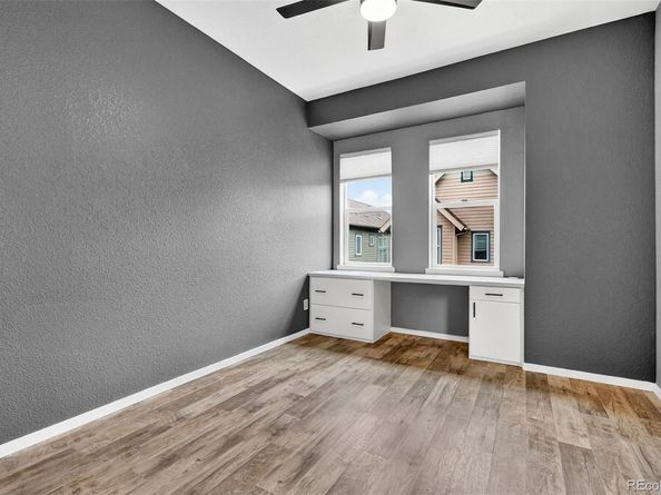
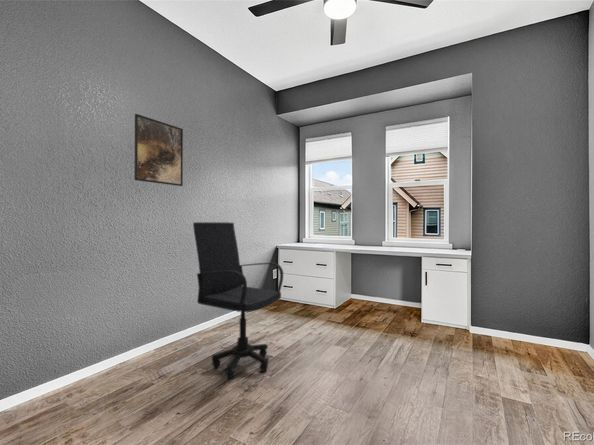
+ office chair (239, 292)
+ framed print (160, 152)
